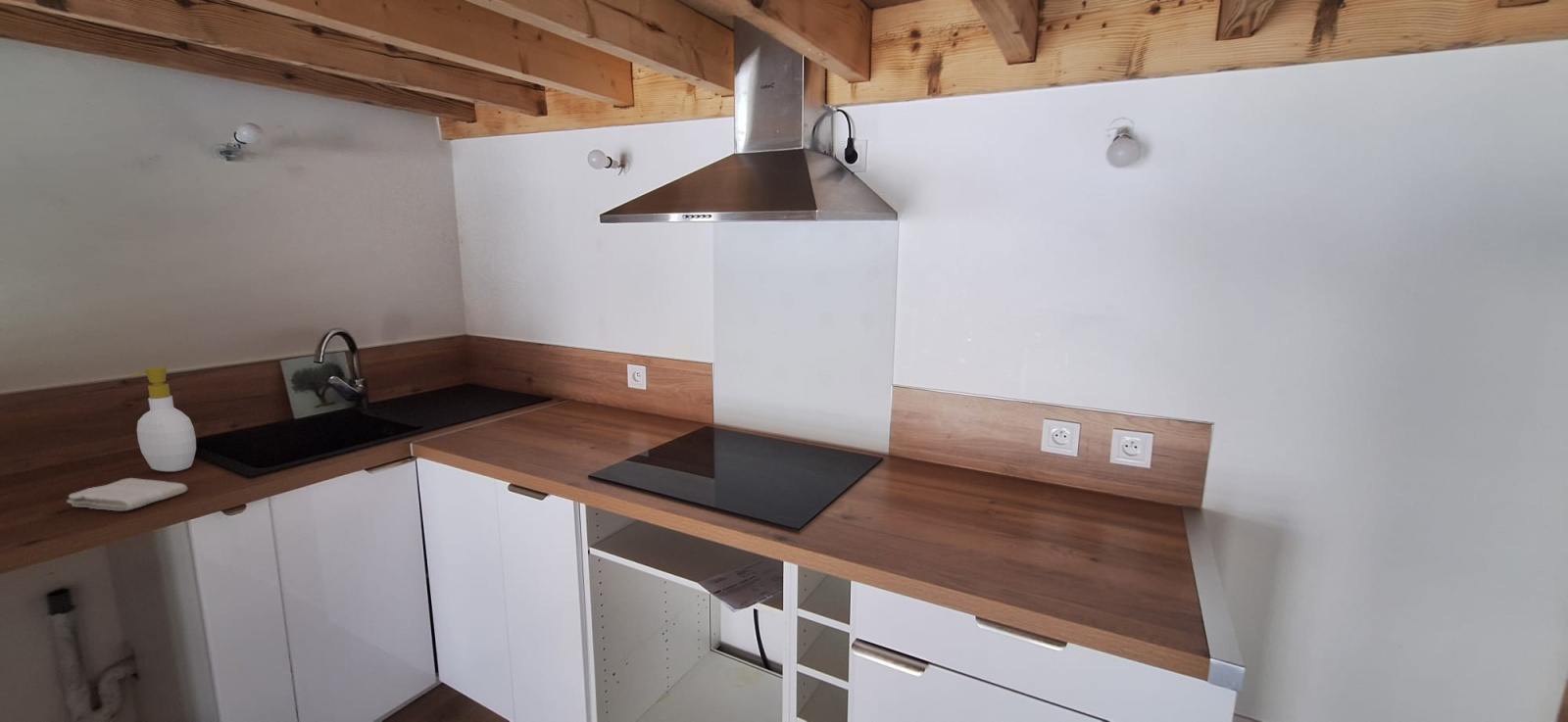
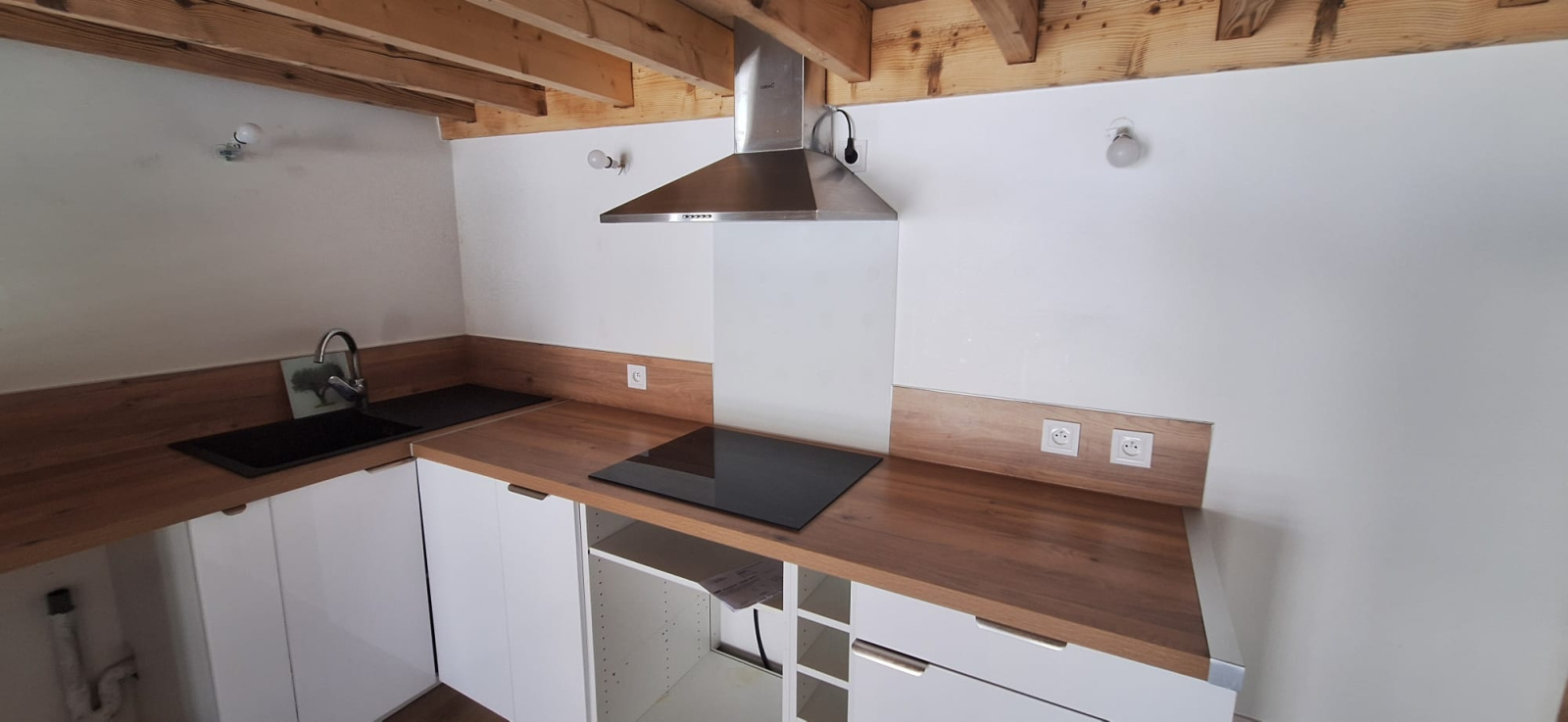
- washcloth (127, 493)
- soap bottle (161, 419)
